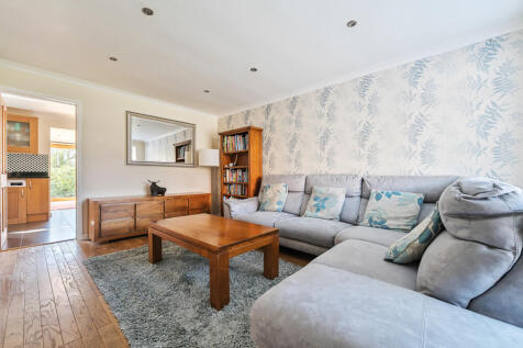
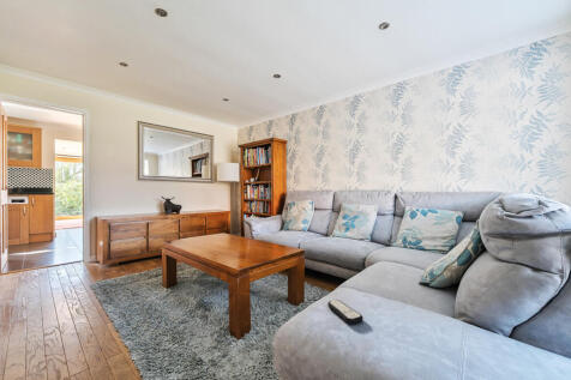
+ remote control (343, 310)
